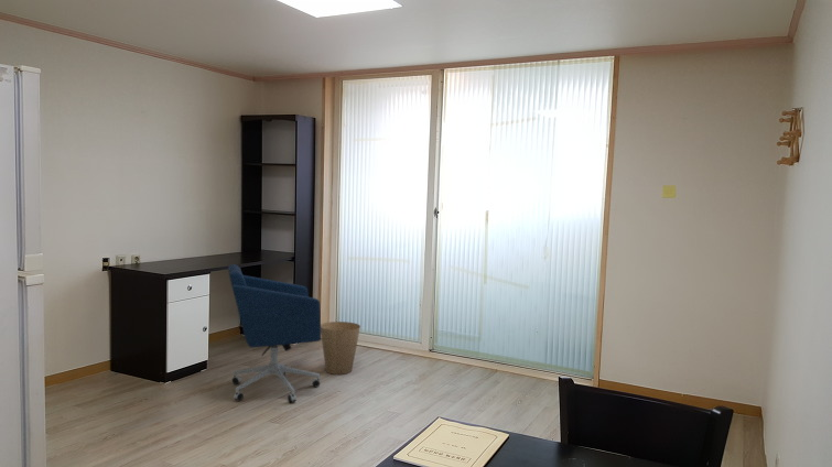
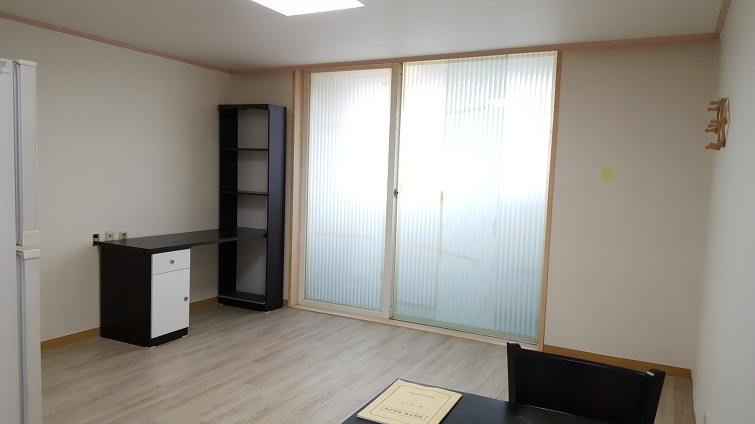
- trash can (339, 348)
- office chair (272, 328)
